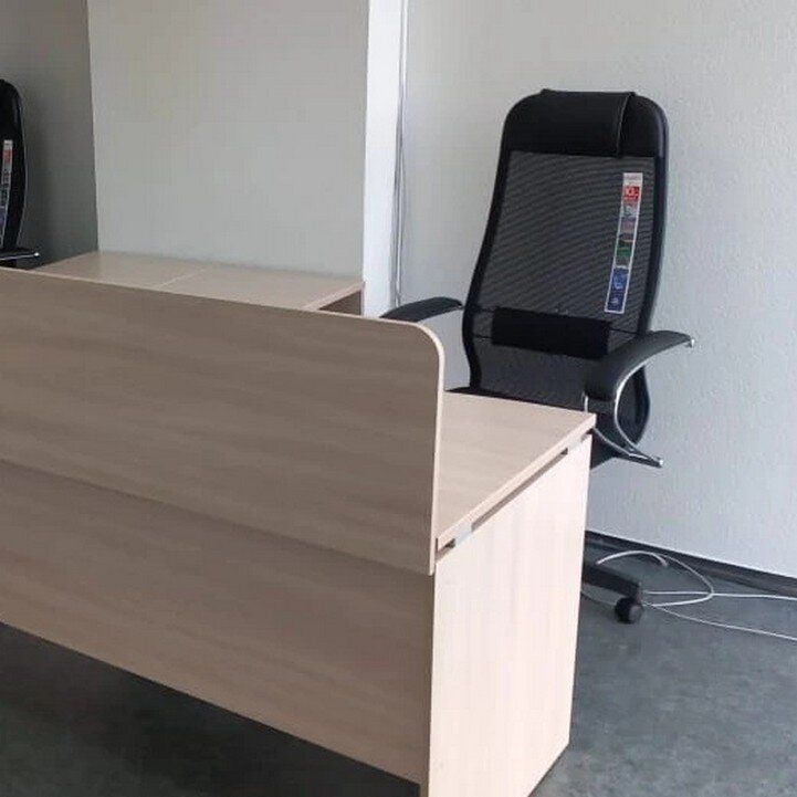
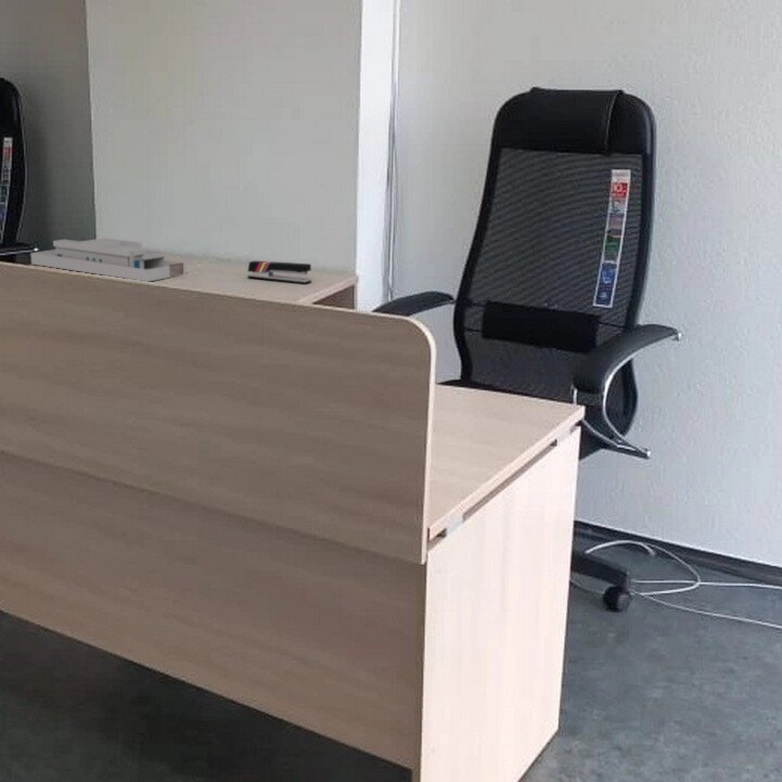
+ stapler (279, 270)
+ desk organizer (106, 254)
